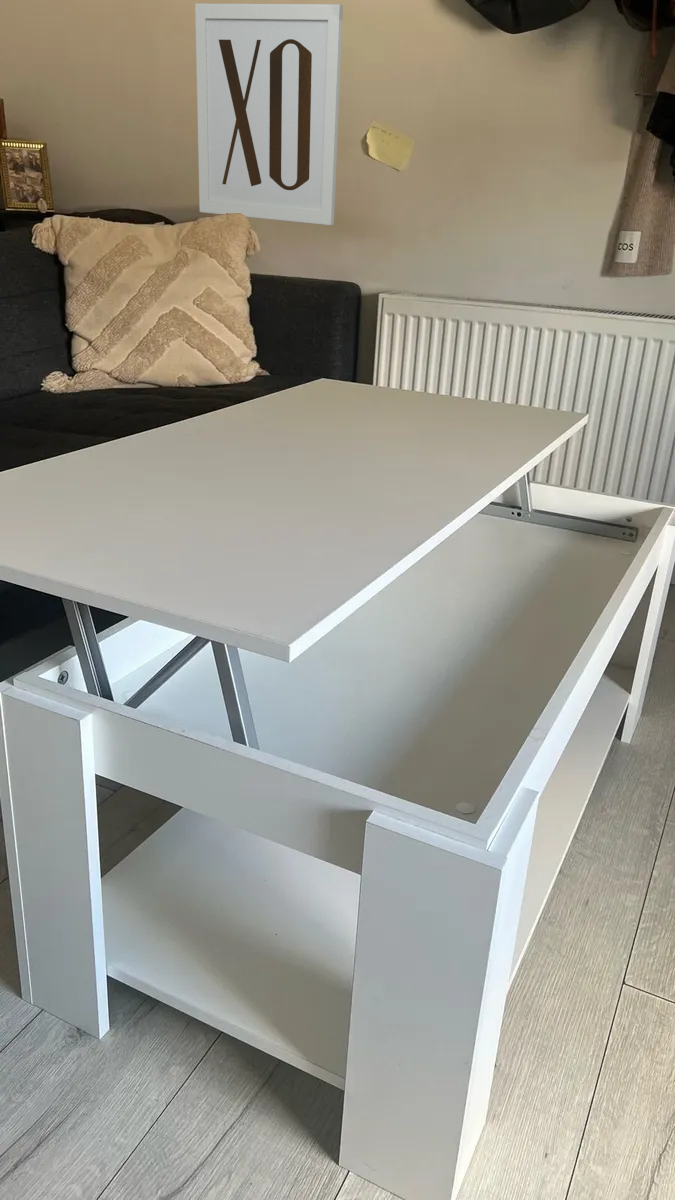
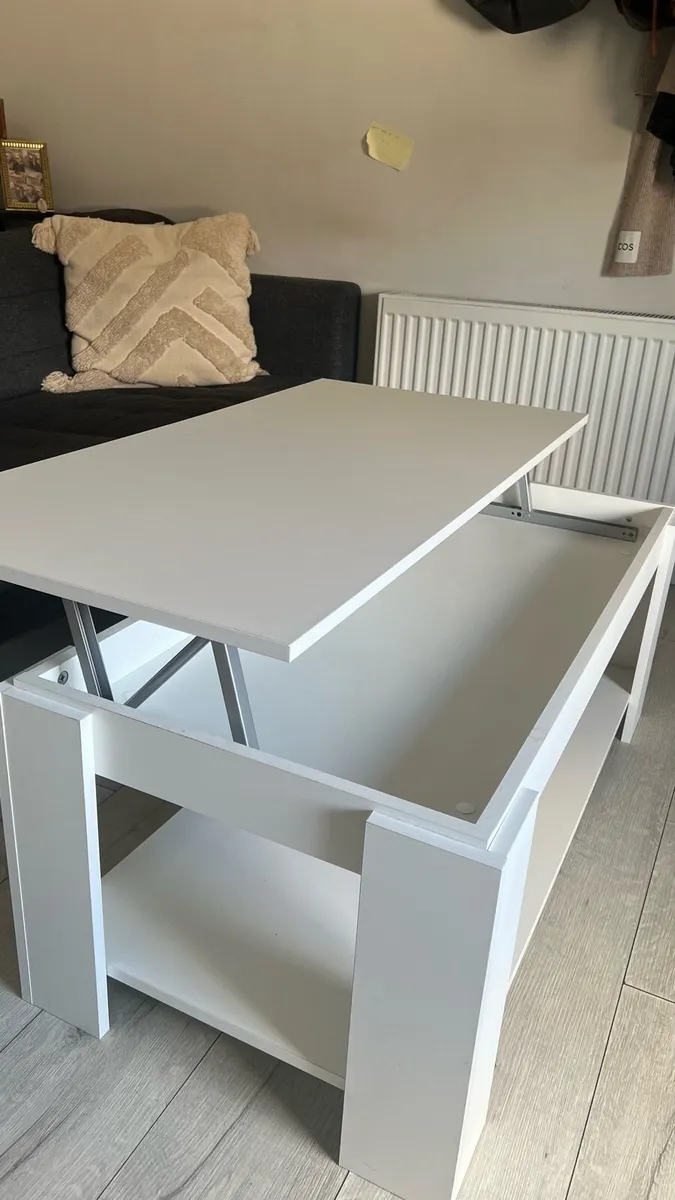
- wall art (265, 116)
